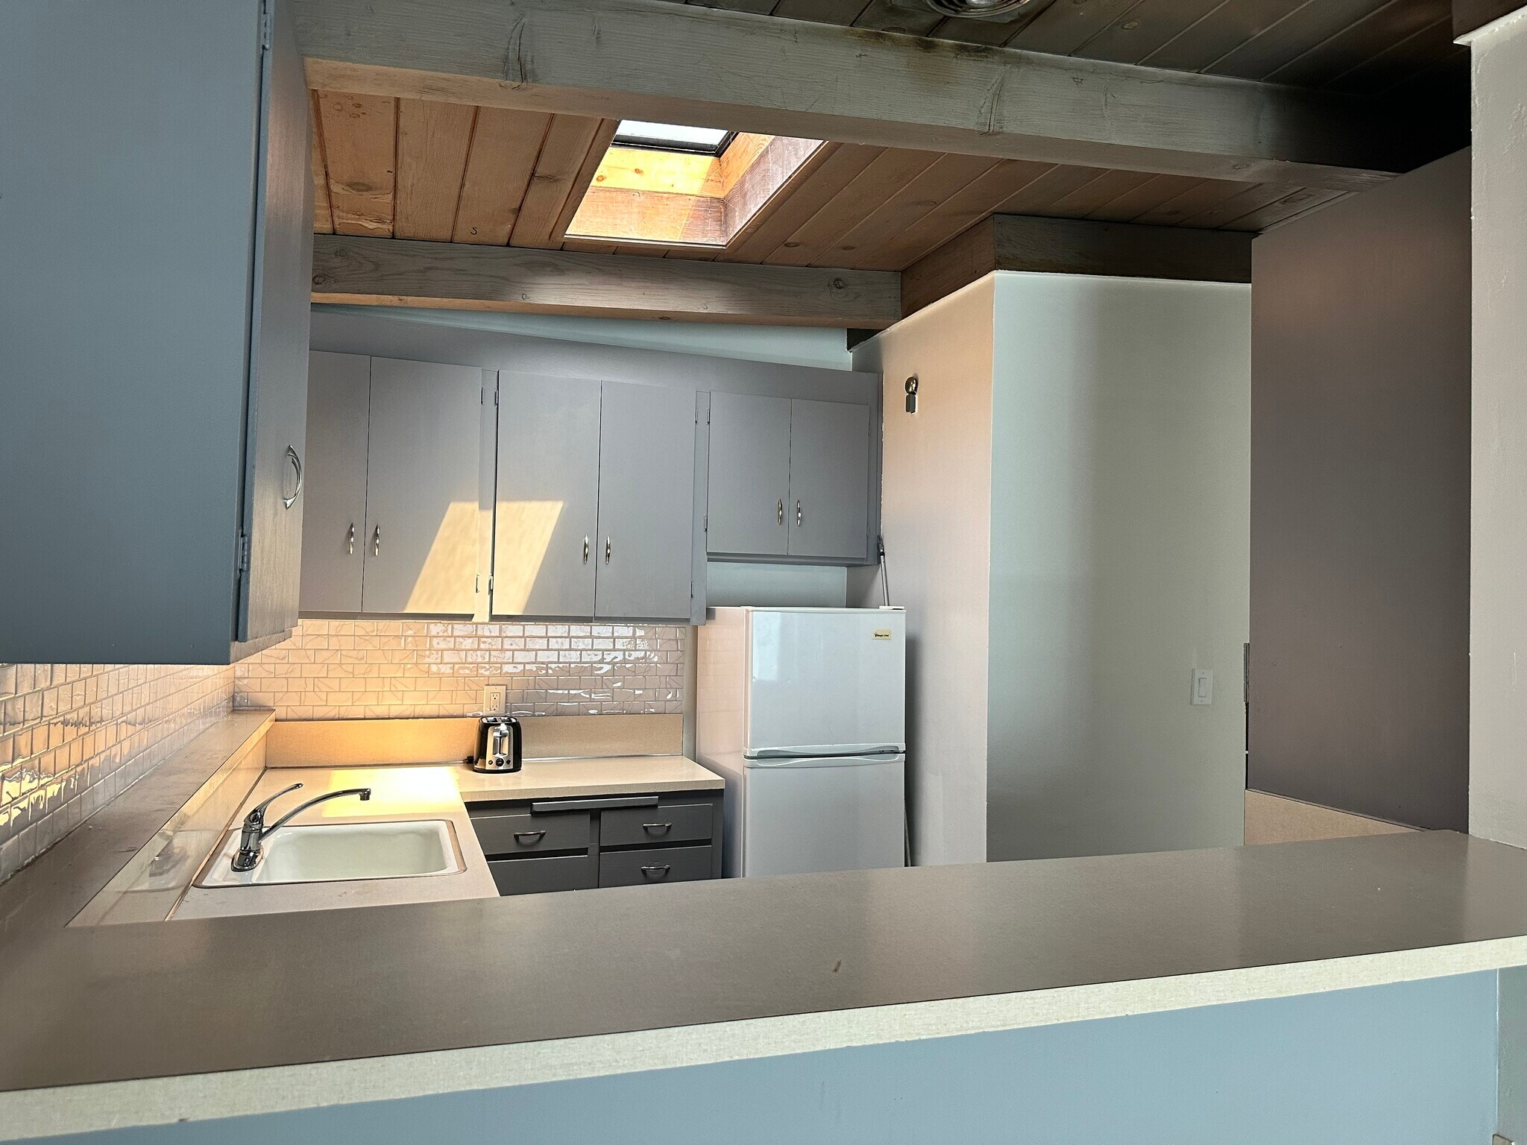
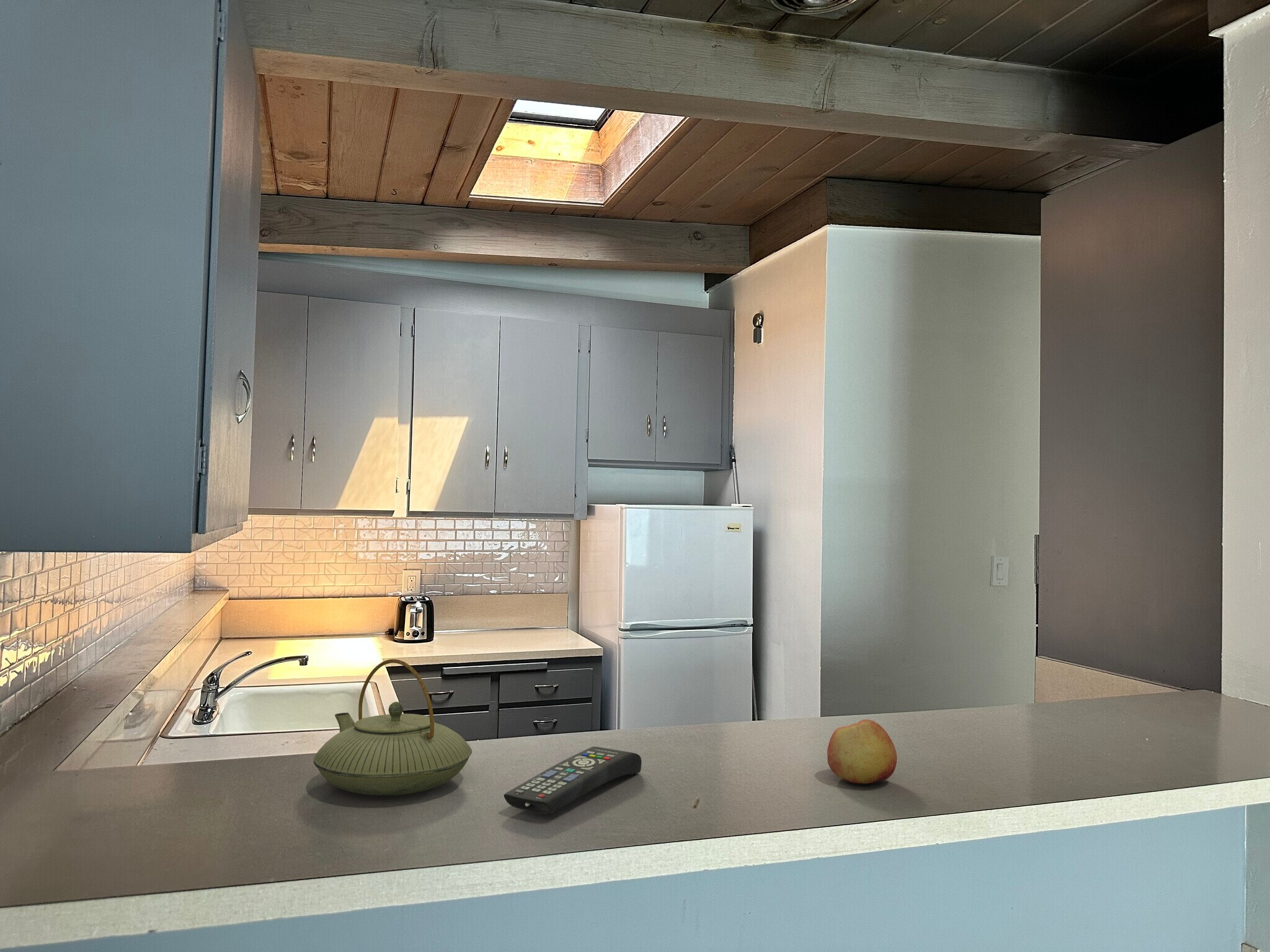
+ remote control (578, 777)
+ apple (862, 750)
+ teapot (389, 719)
